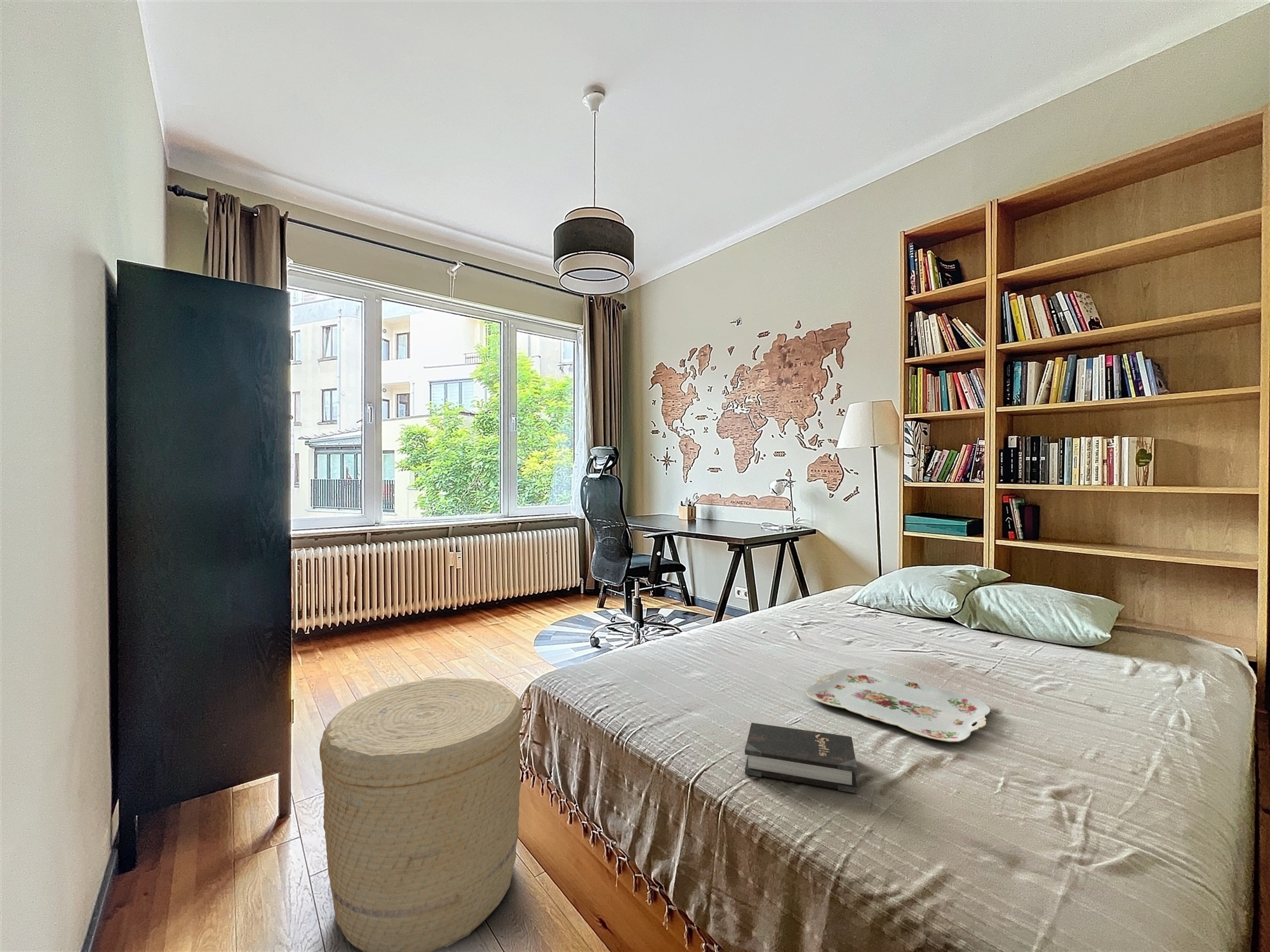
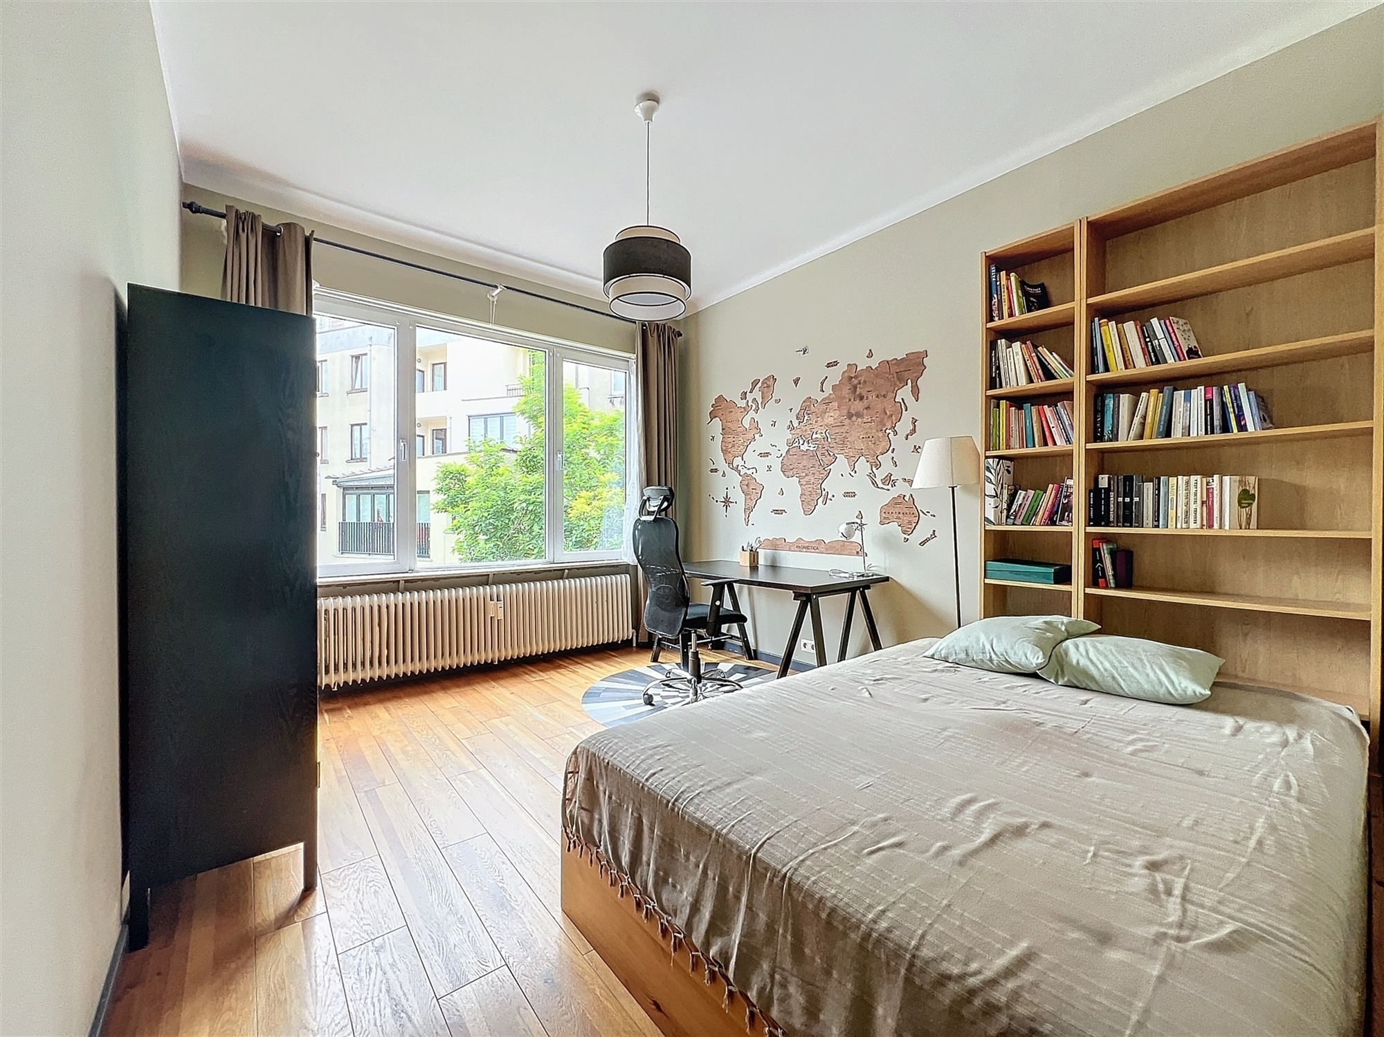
- hardback book (799, 753)
- basket (428, 797)
- serving tray (894, 701)
